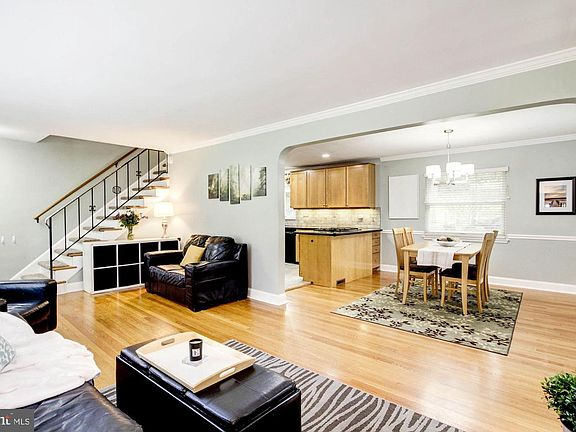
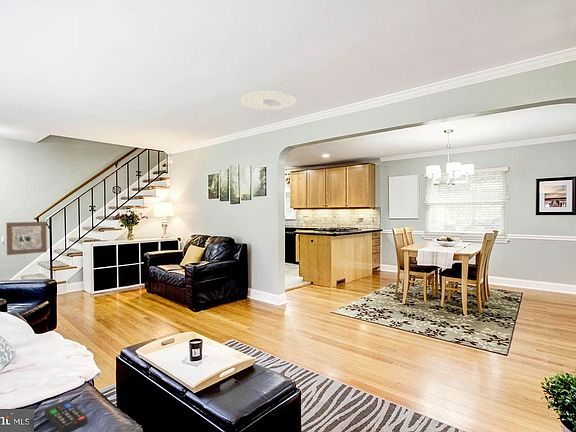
+ wall art (27, 237)
+ ceiling light (268, 98)
+ remote control (65, 415)
